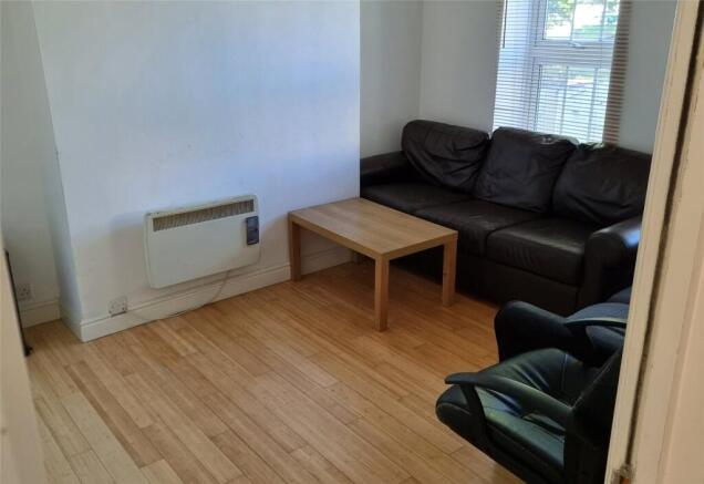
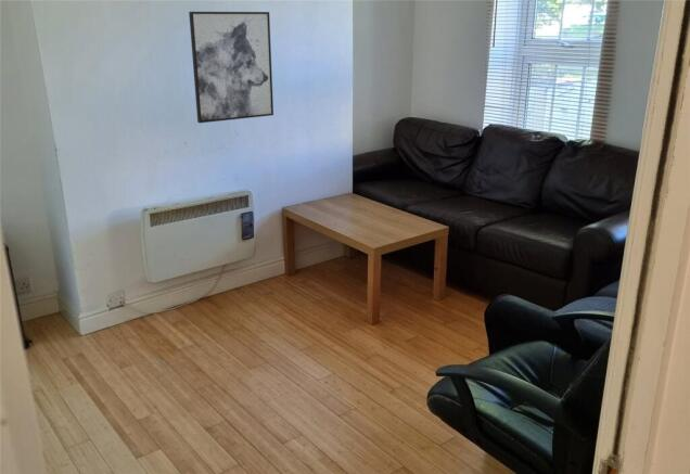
+ wall art (233, 66)
